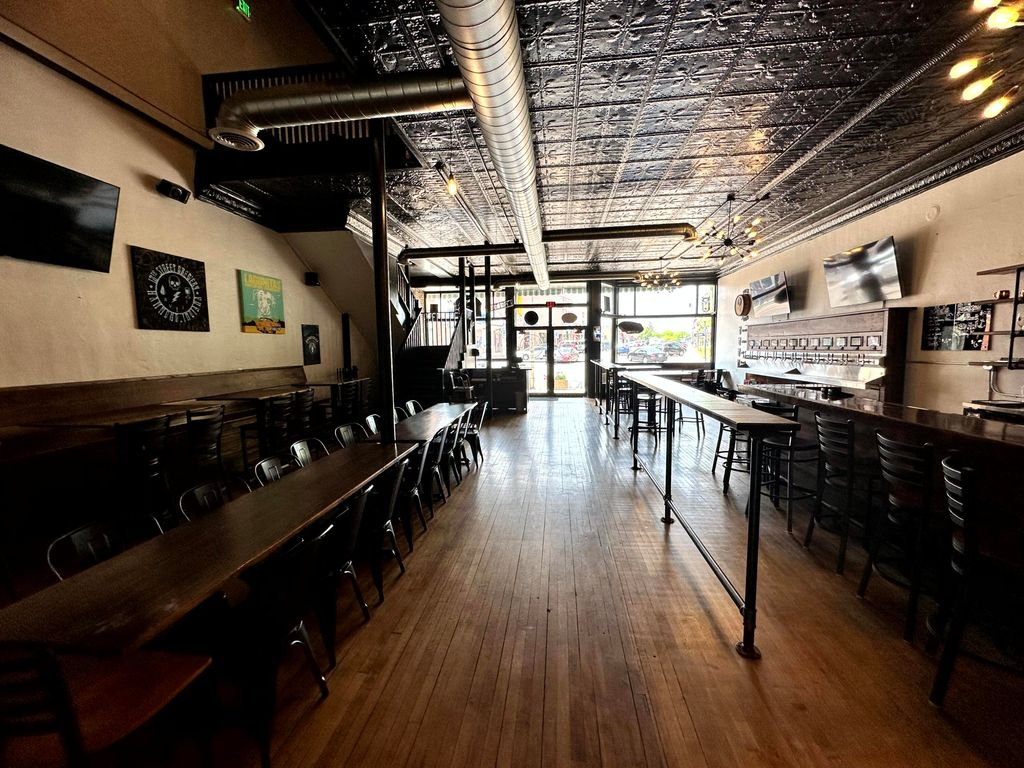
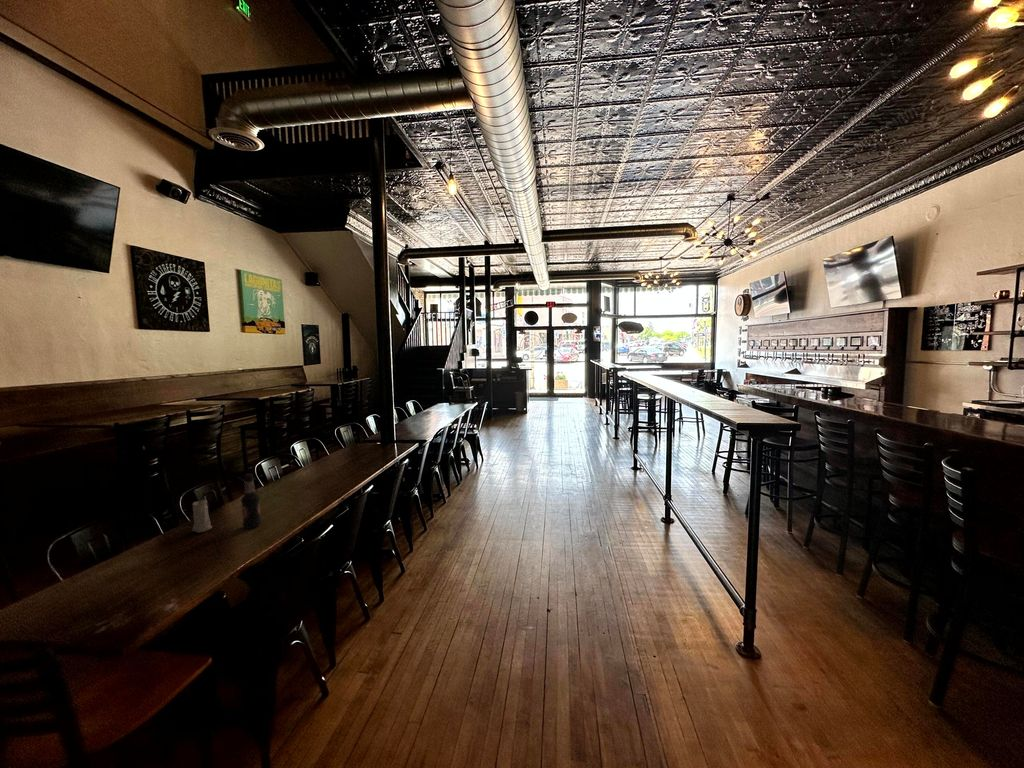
+ candle (201, 514)
+ bottle (250, 500)
